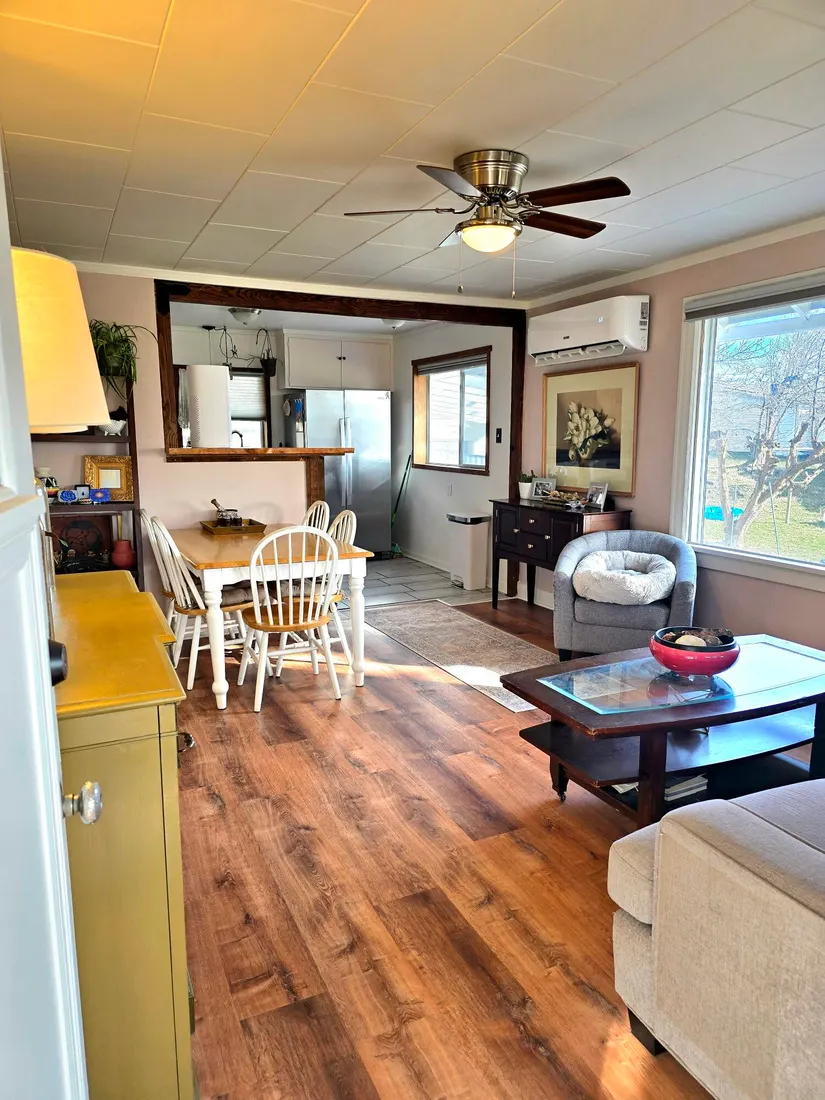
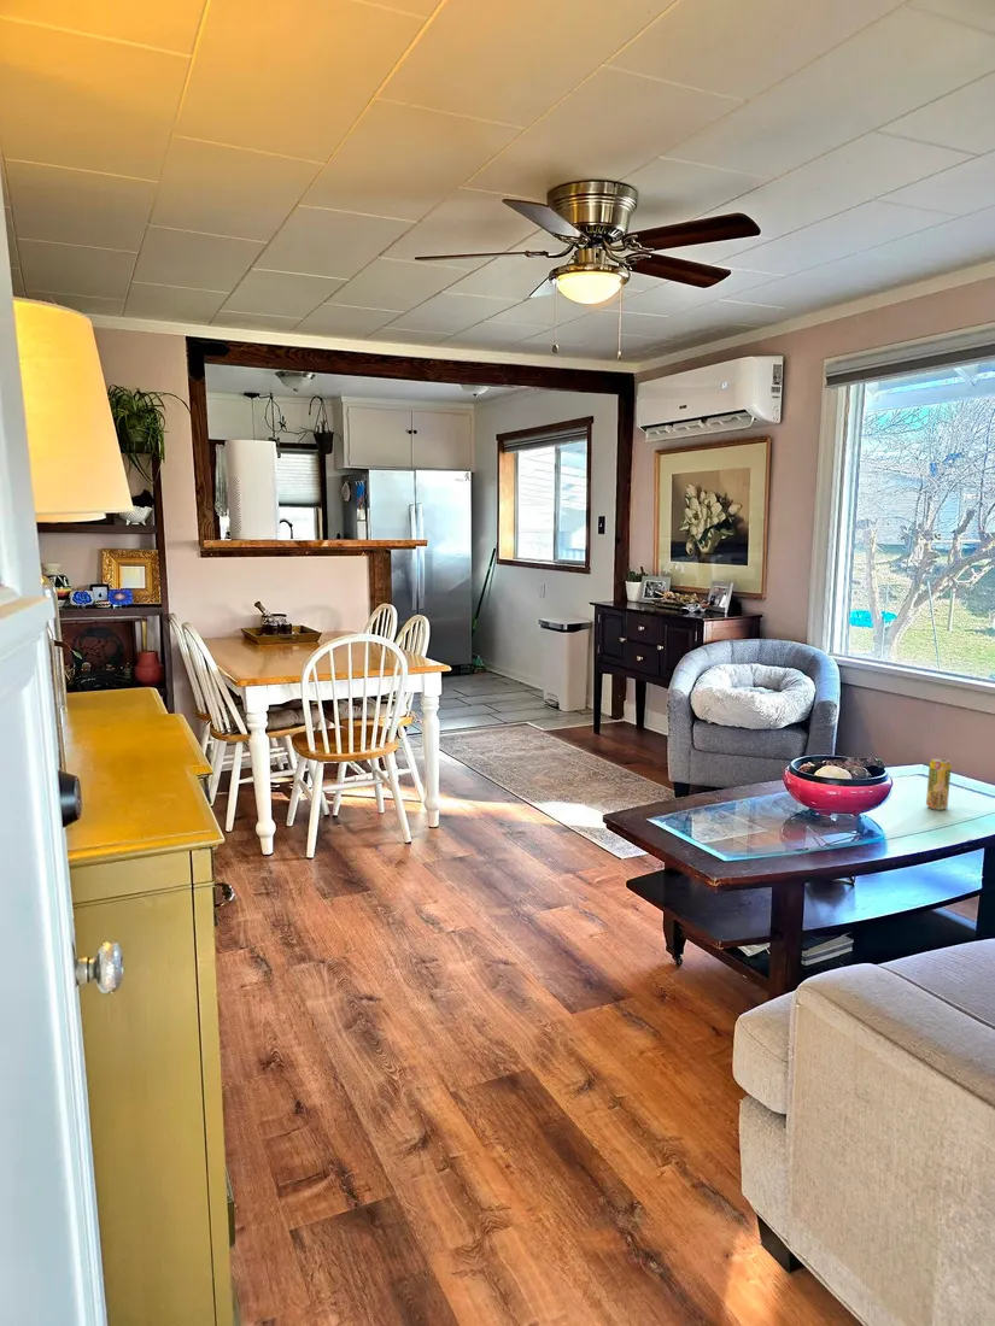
+ beverage can (938, 782)
